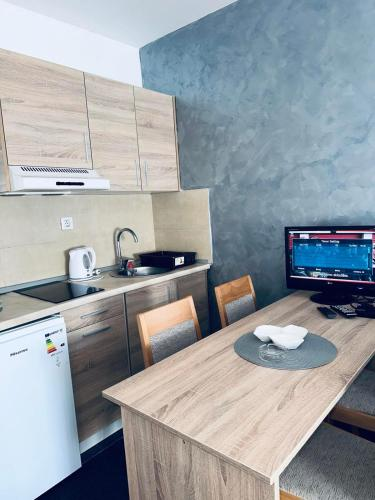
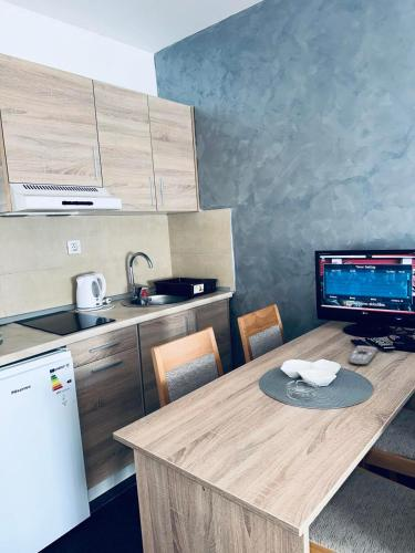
+ remote control (362, 355)
